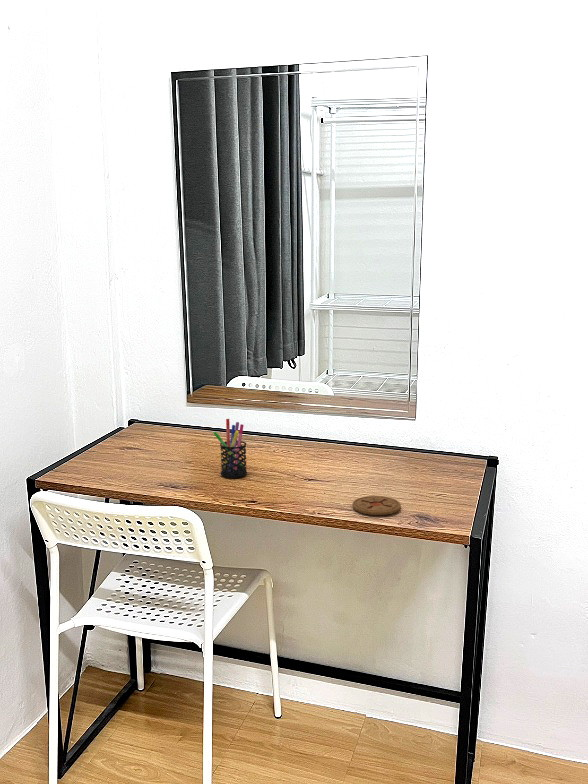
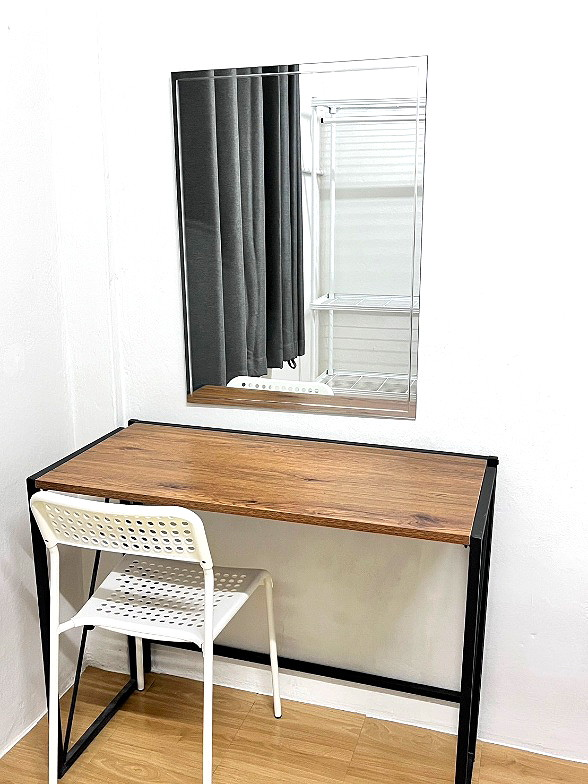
- pen holder (229, 447)
- coaster (376, 505)
